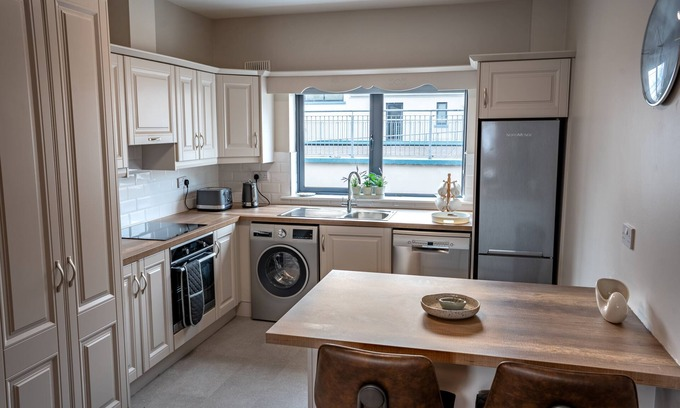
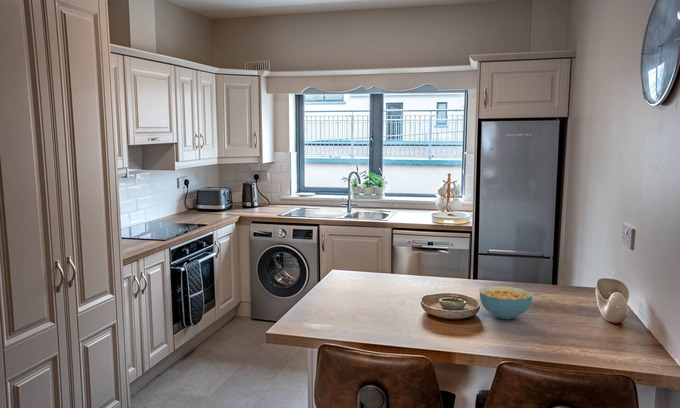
+ cereal bowl (504, 304)
